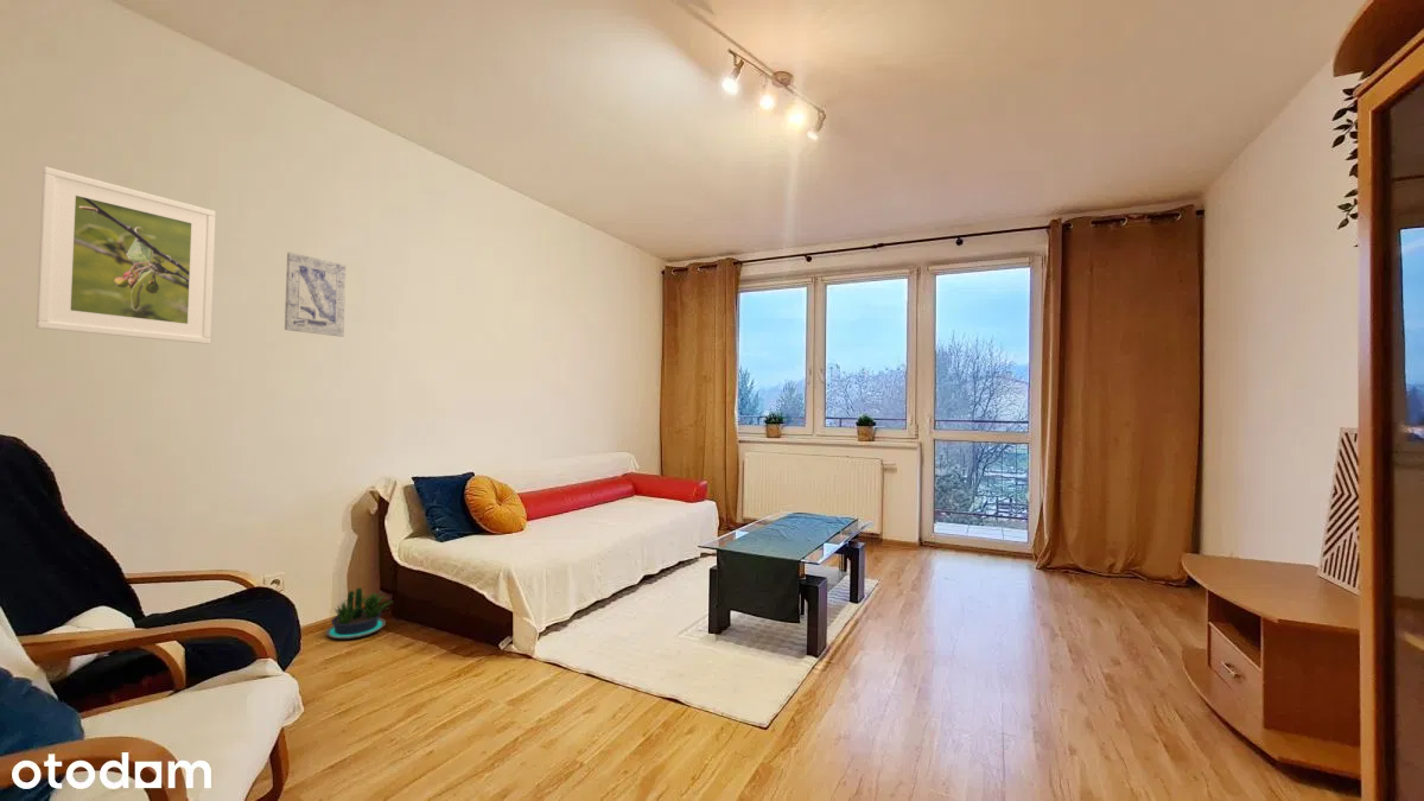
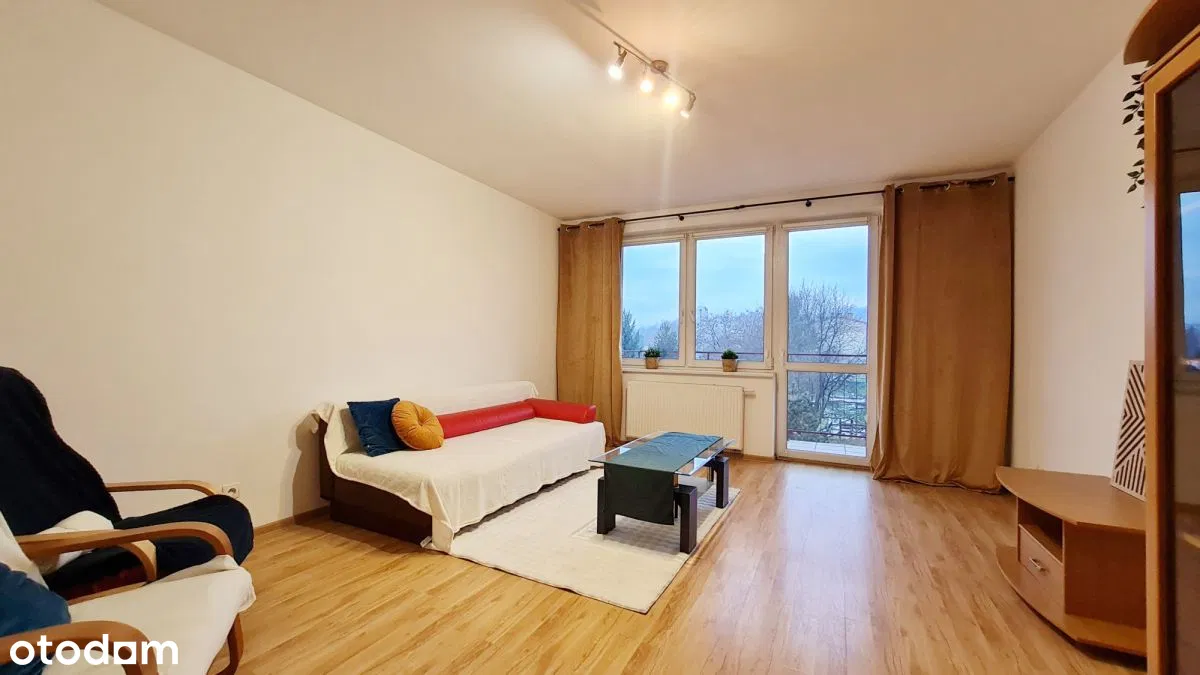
- potted plant (362, 610)
- wall art (316, 295)
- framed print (134, 263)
